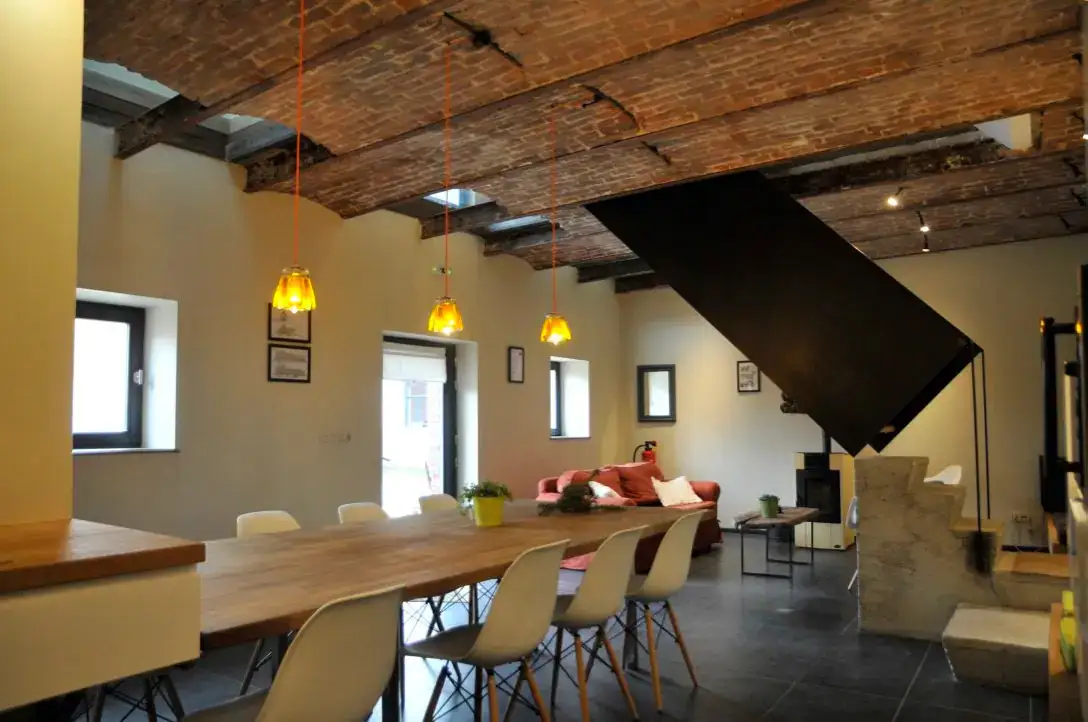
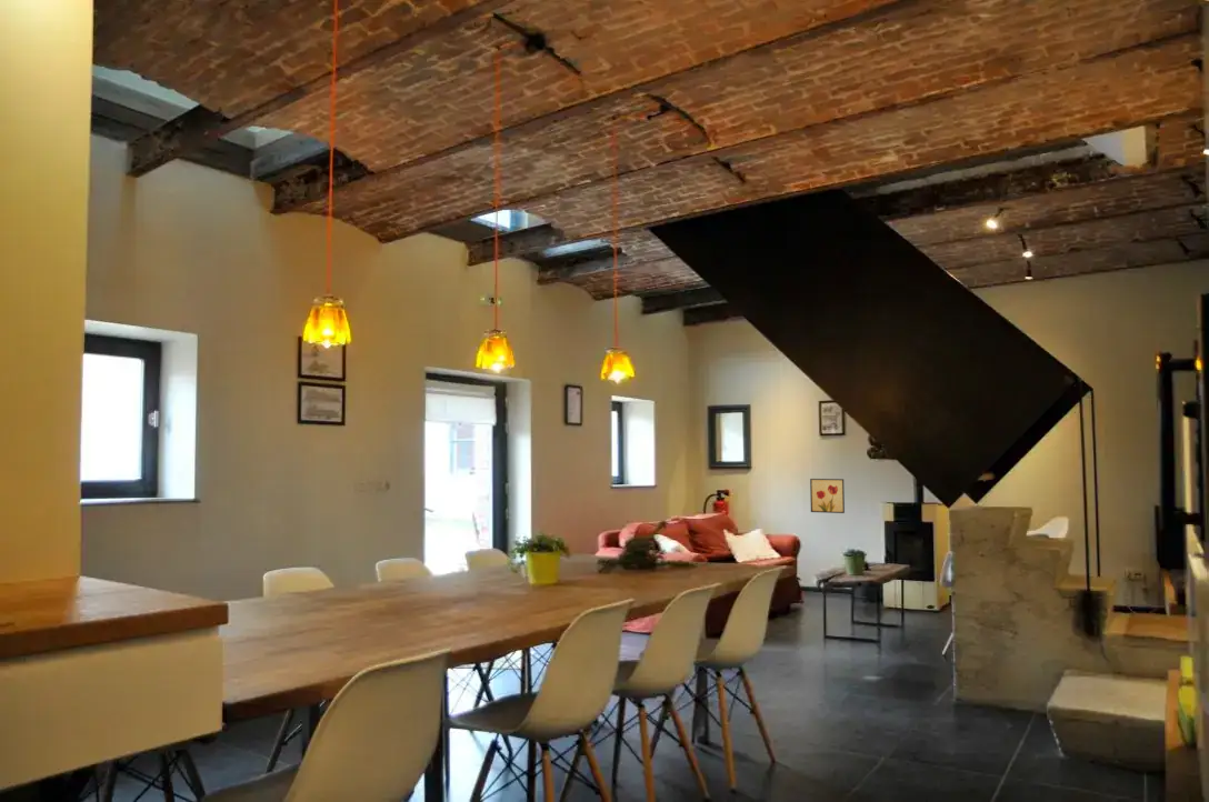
+ wall art (827, 495)
